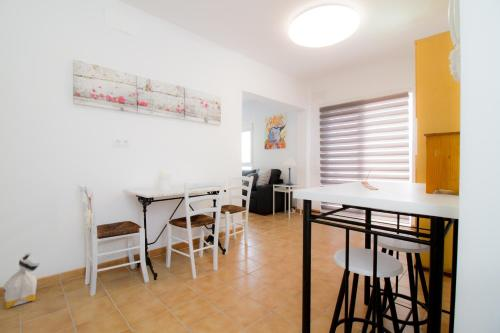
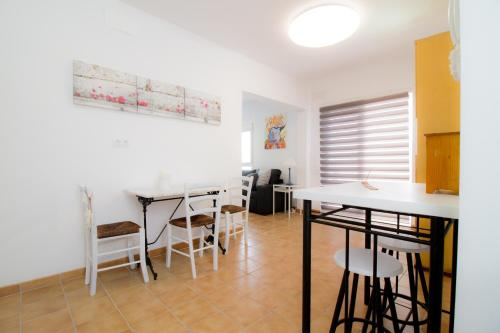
- bag (22, 277)
